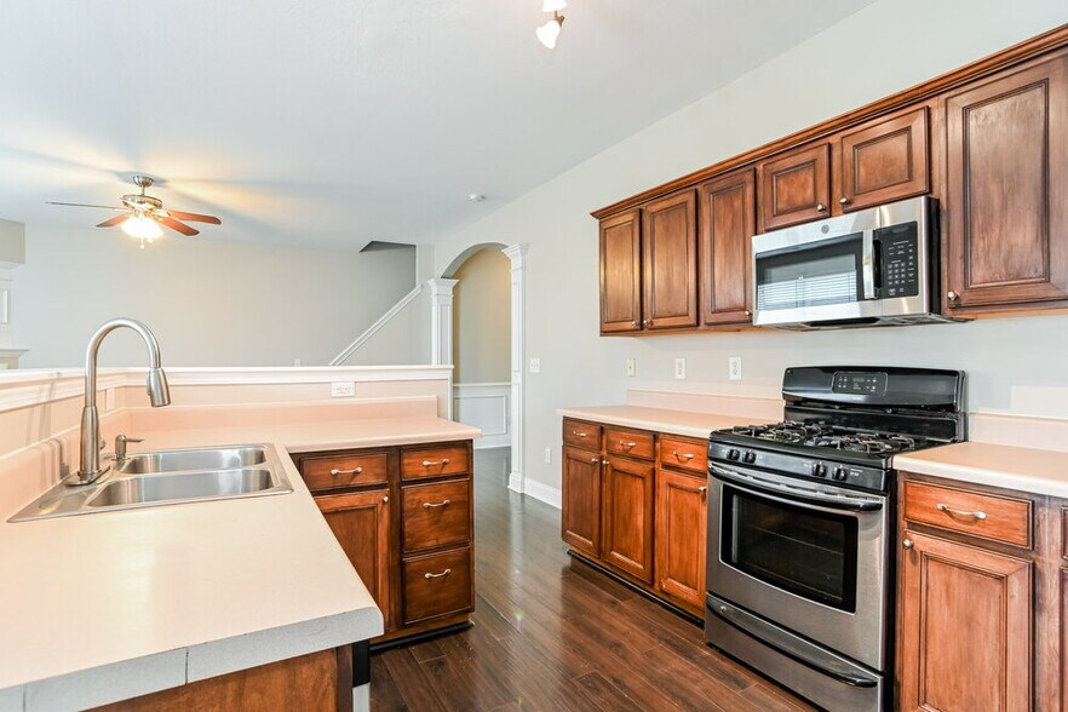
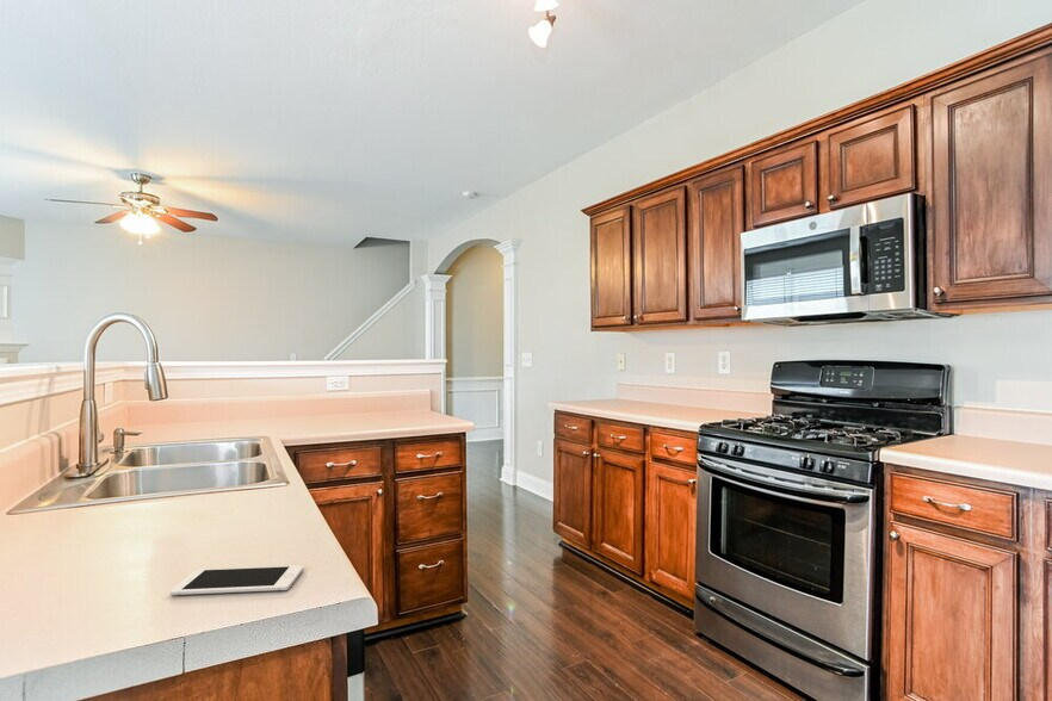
+ cell phone (240, 579)
